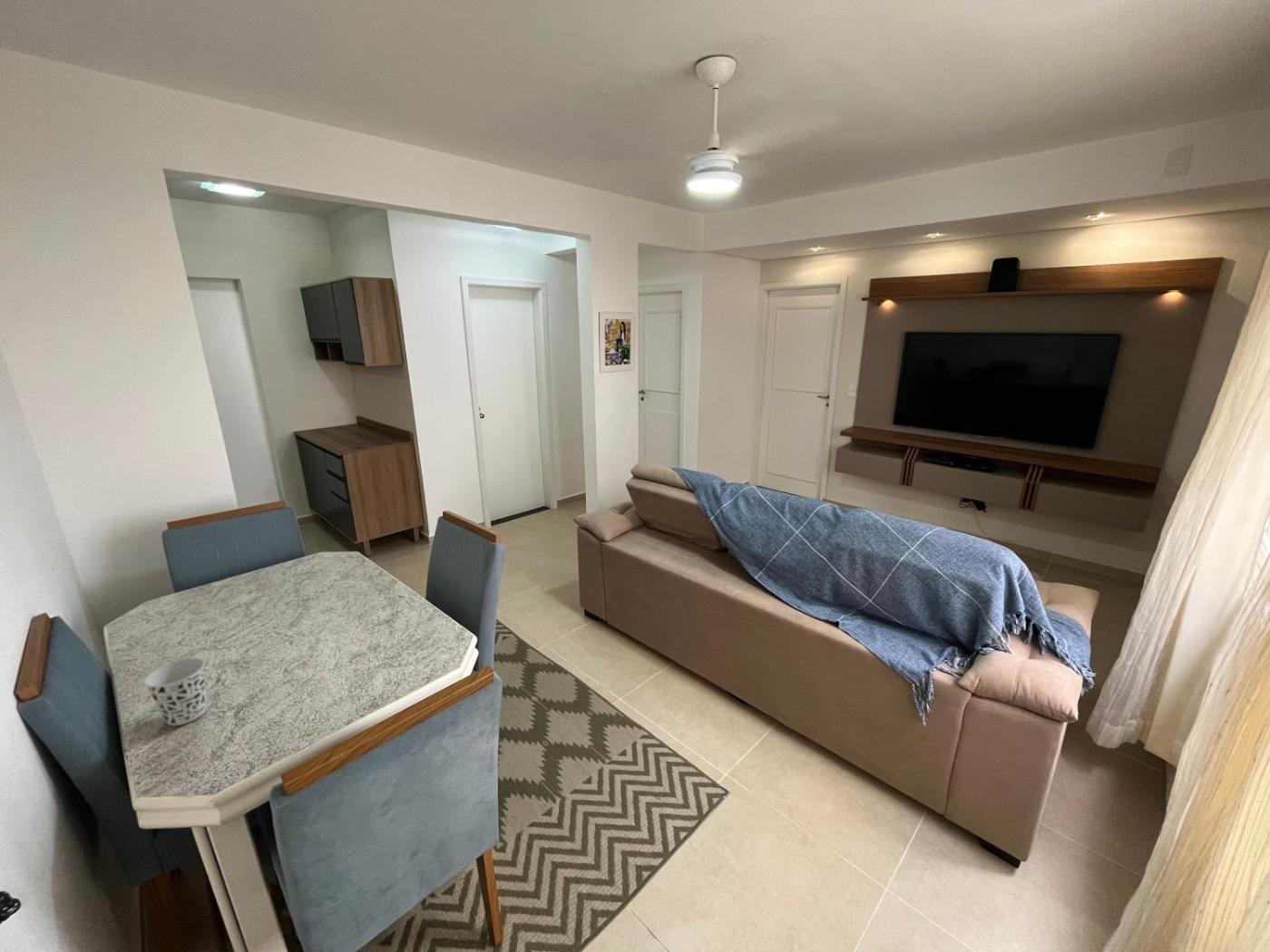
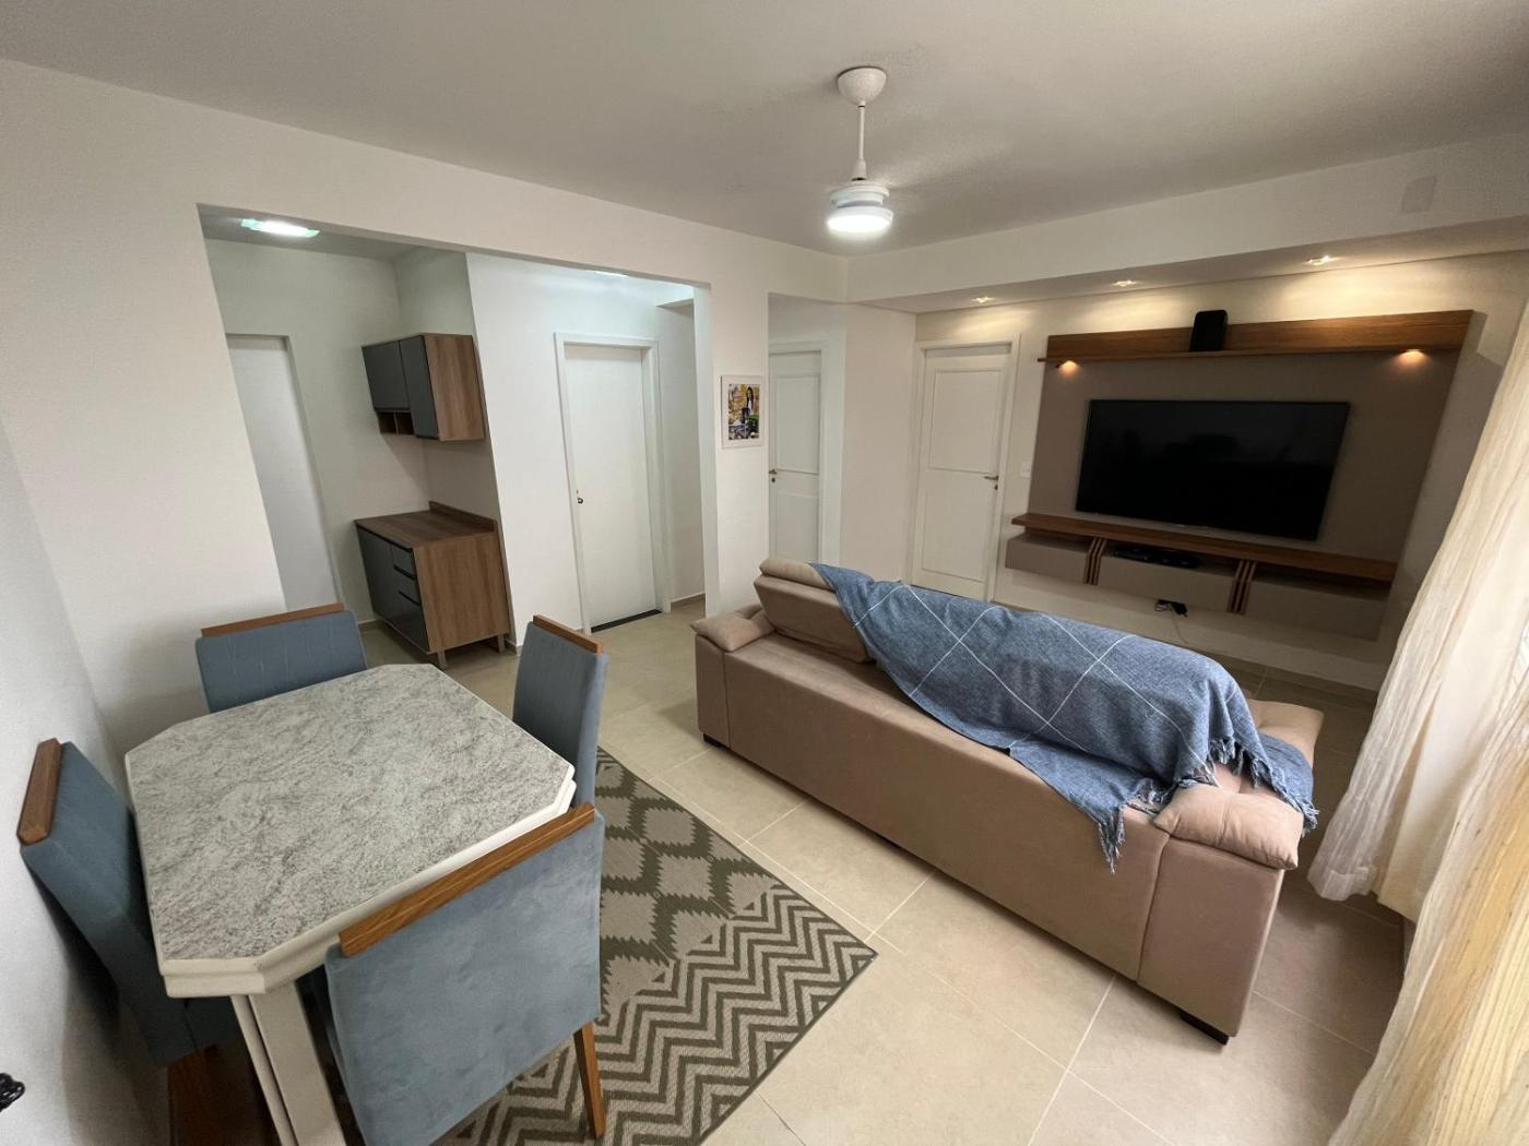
- cup (181, 693)
